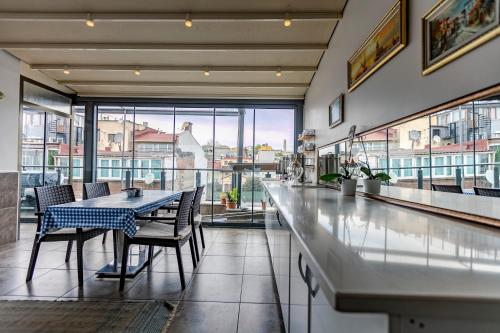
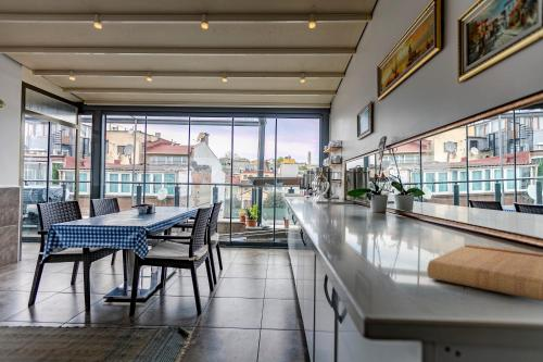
+ cutting board (501, 265)
